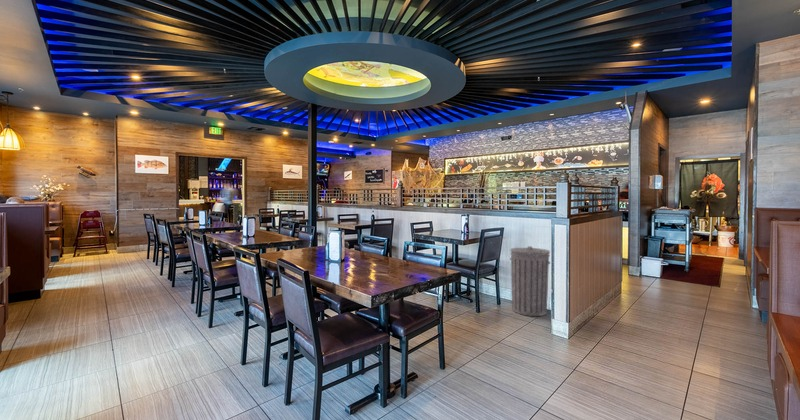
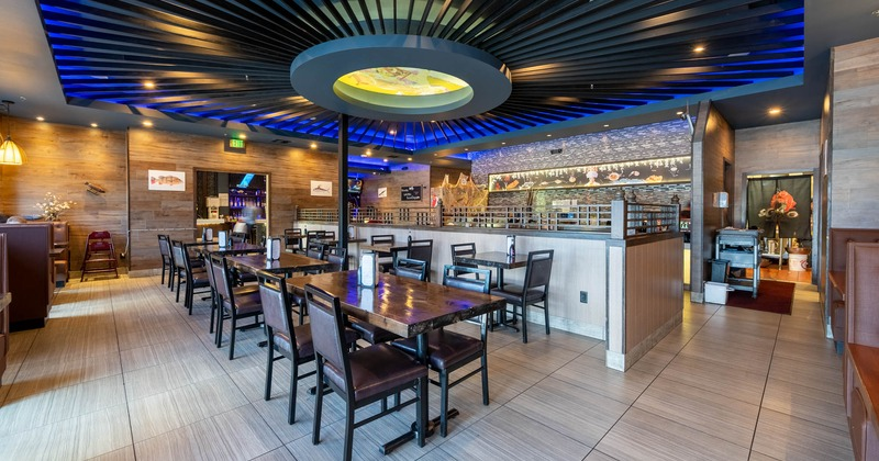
- trash can (529, 278)
